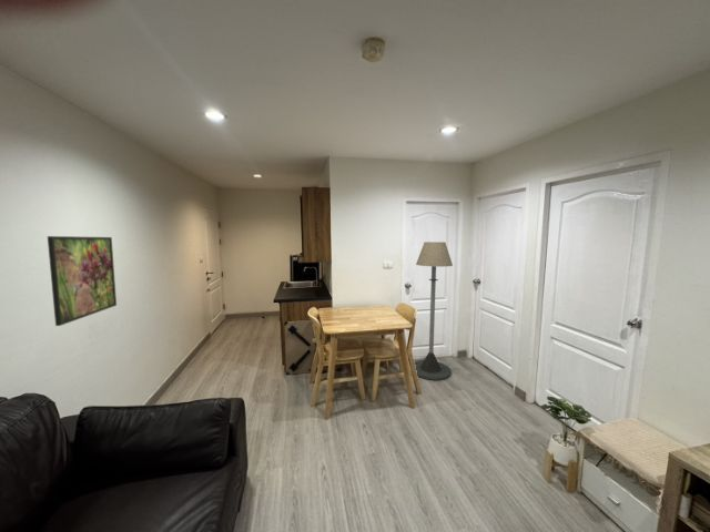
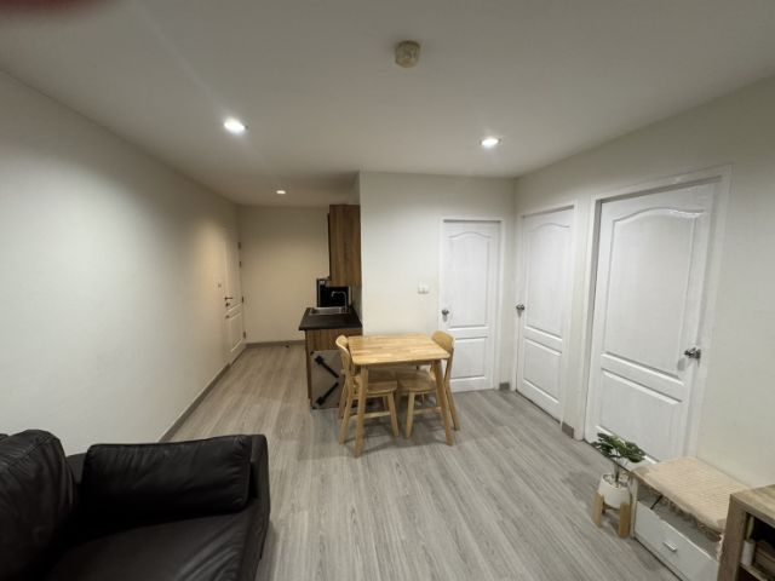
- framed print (87, 276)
- floor lamp (432, 307)
